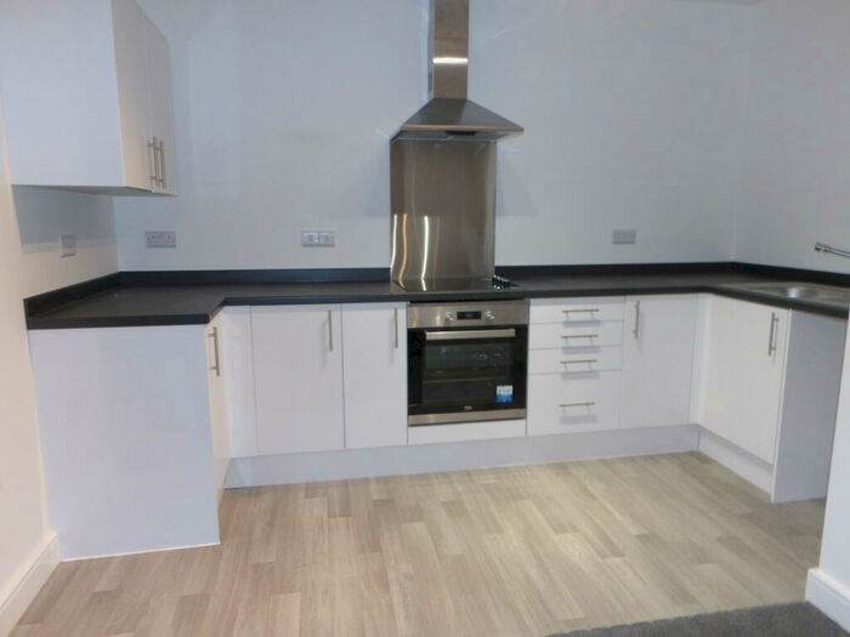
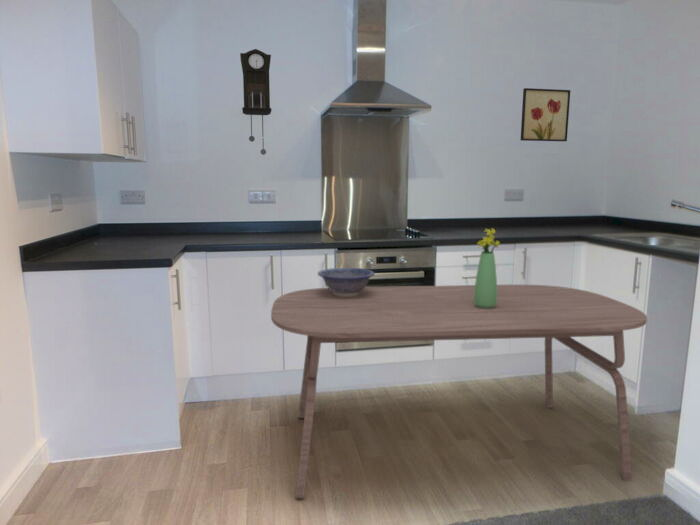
+ decorative bowl (346, 282)
+ dining table (448, 339)
+ pendulum clock (256, 103)
+ wall art (544, 115)
+ bouquet (486, 267)
